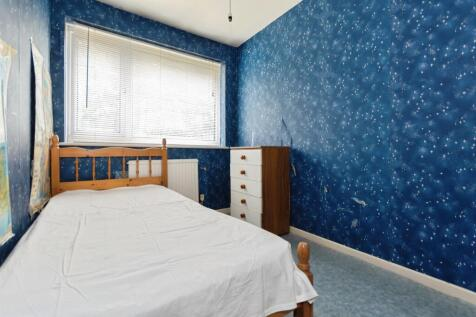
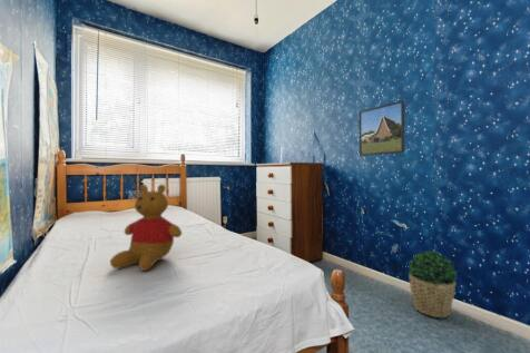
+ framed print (380, 130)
+ potted plant (431, 281)
+ teddy bear (145, 223)
